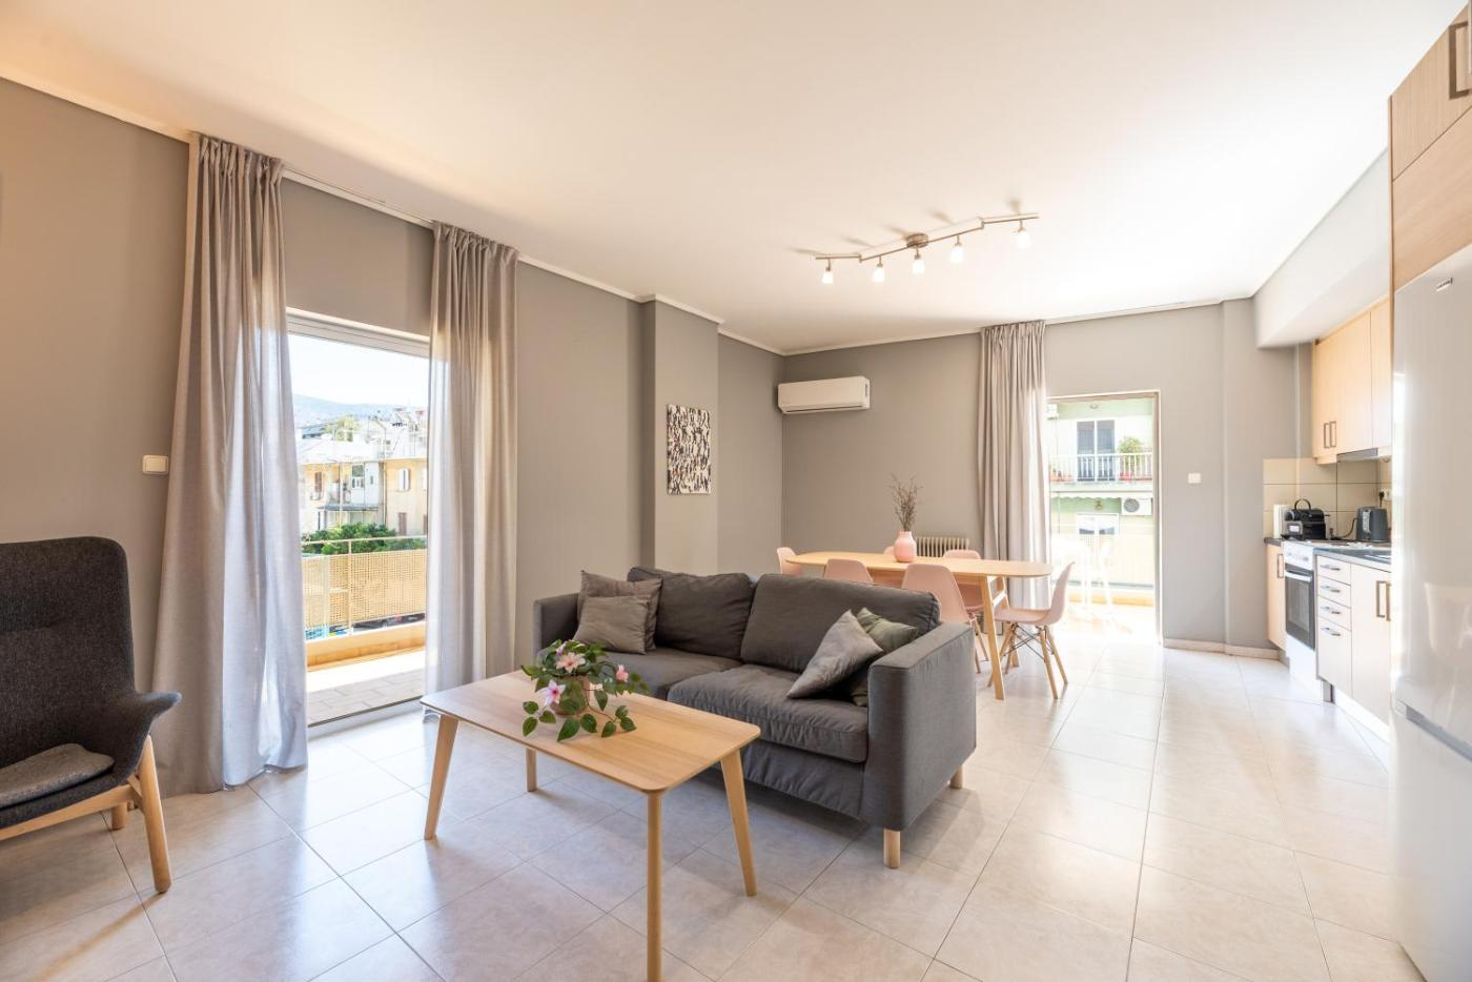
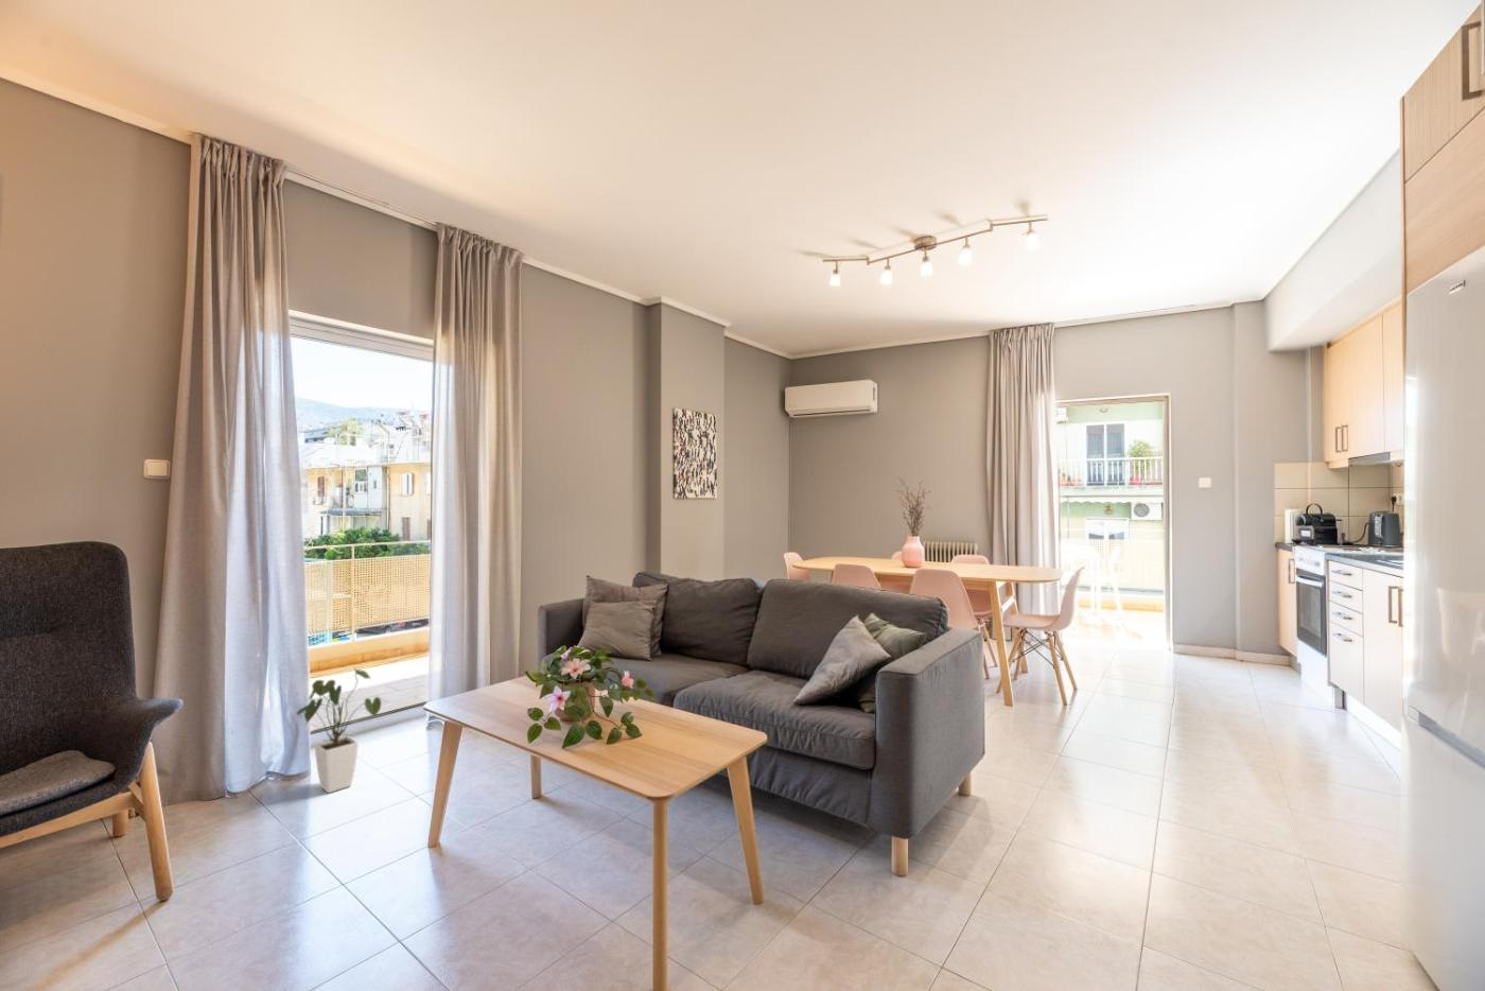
+ house plant (345, 729)
